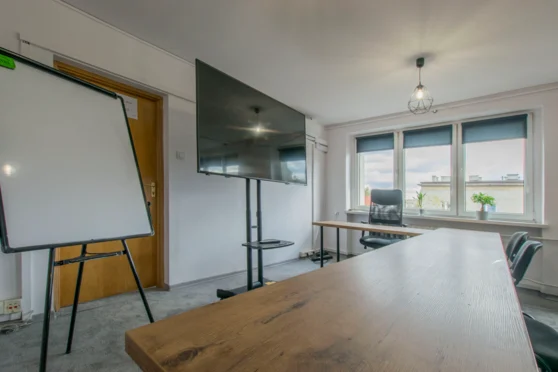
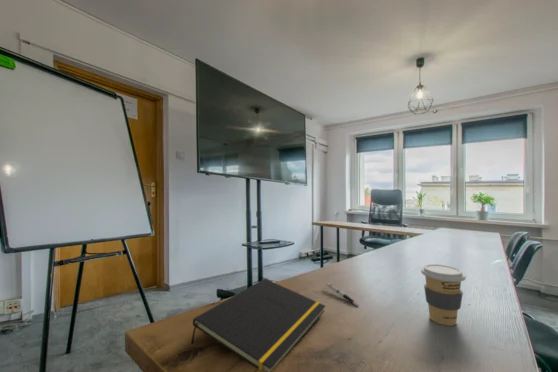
+ coffee cup (442, 294)
+ notepad (266, 314)
+ pen (341, 293)
